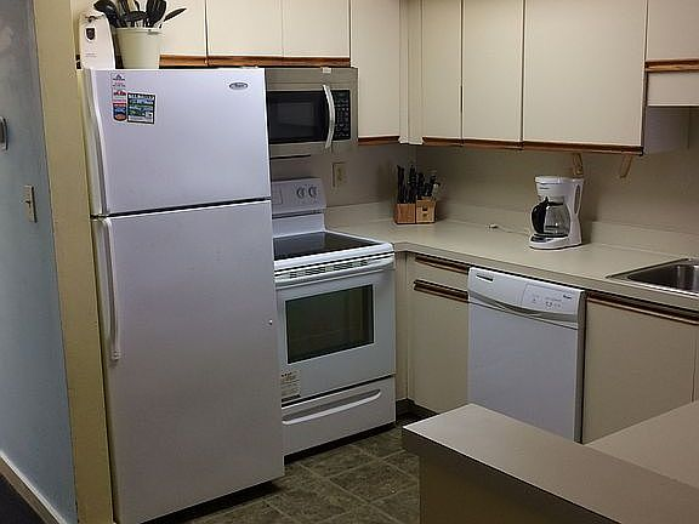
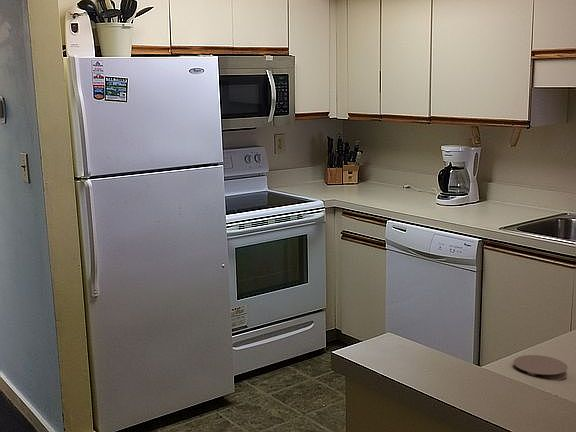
+ coaster (540, 367)
